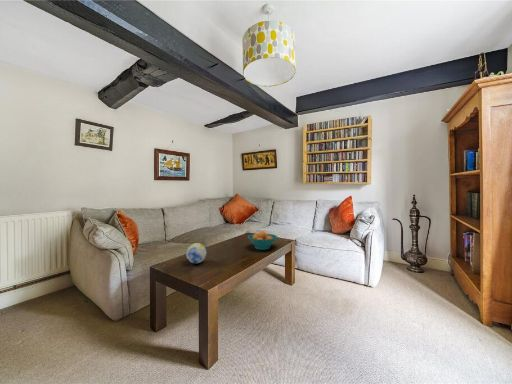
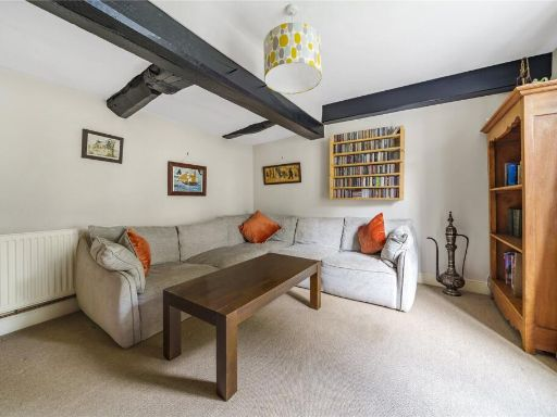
- decorative ball (196, 253)
- fruit bowl (262, 239)
